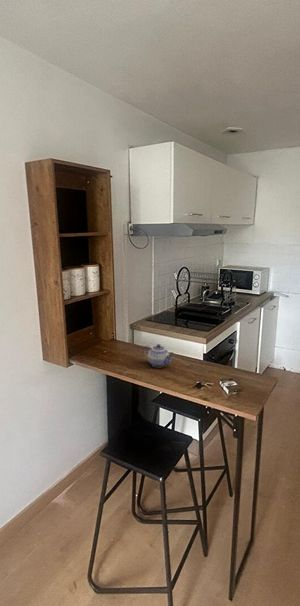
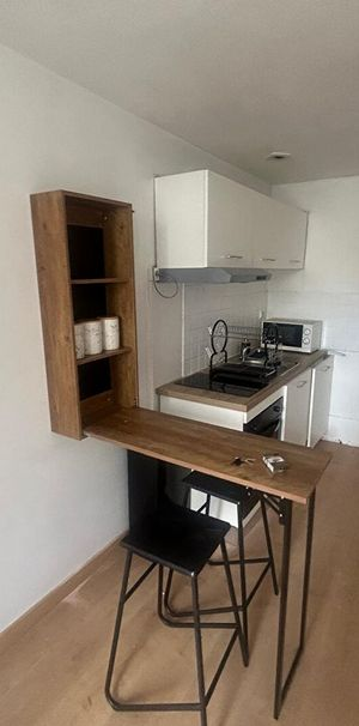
- teapot (158, 354)
